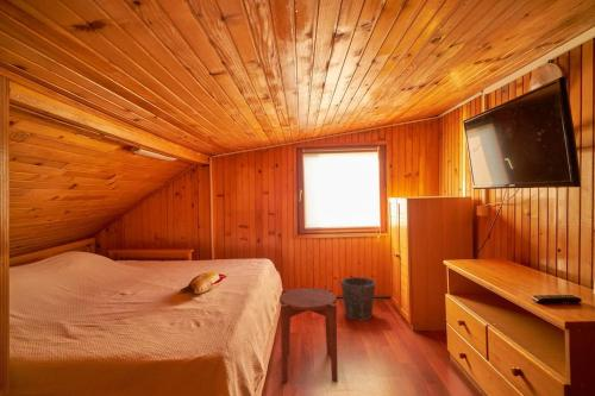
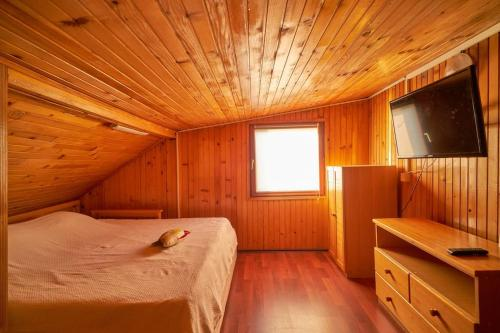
- side table (326, 331)
- waste bin (358, 298)
